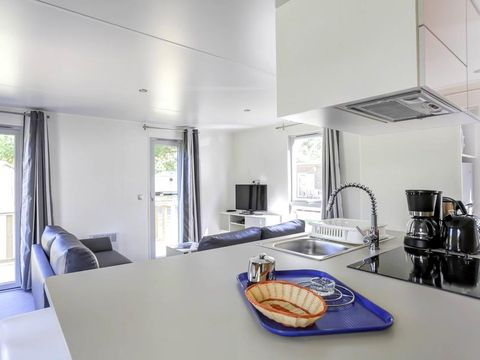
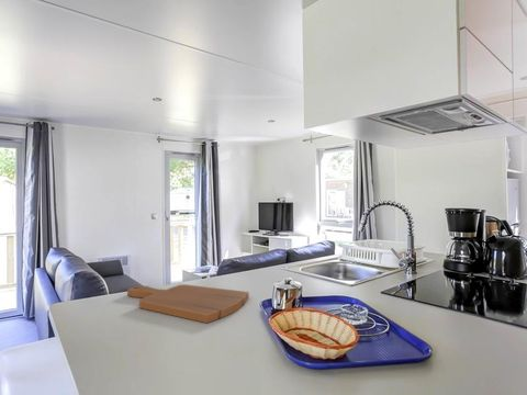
+ cutting board (188, 298)
